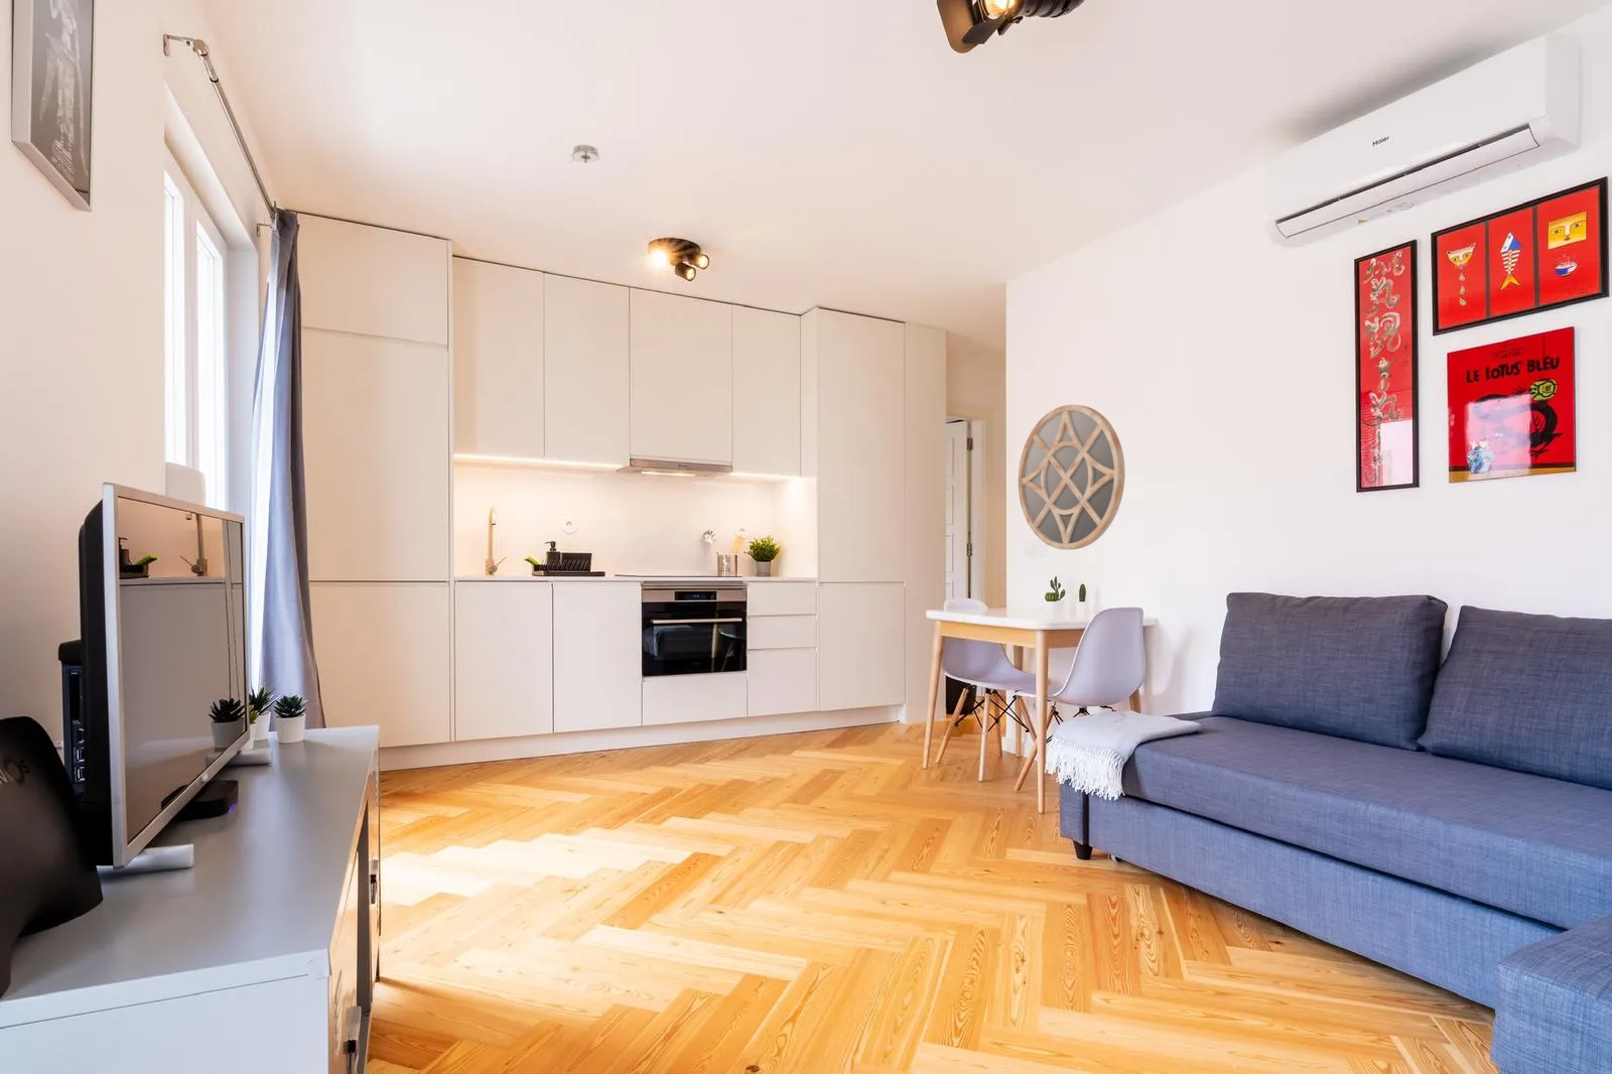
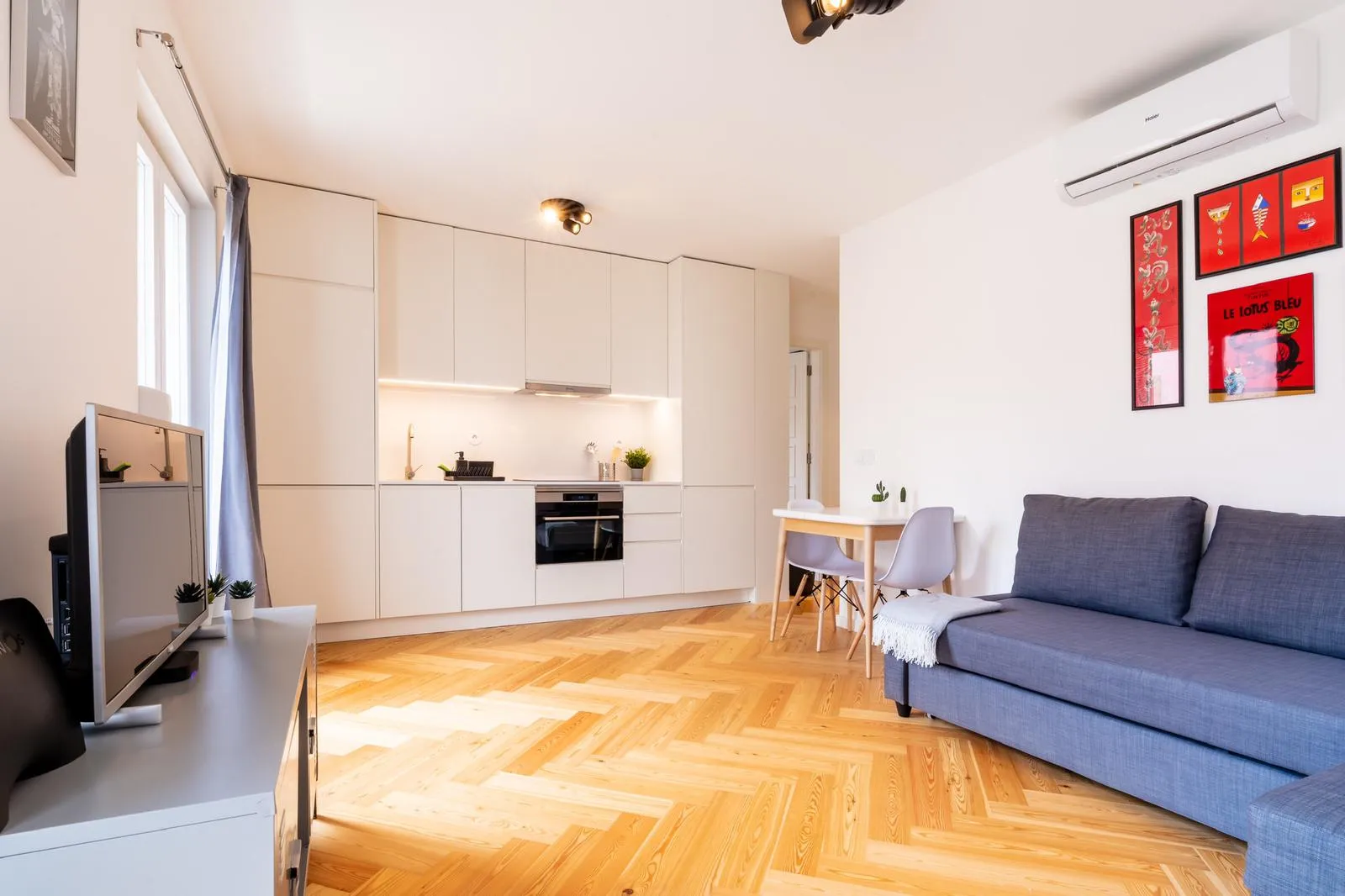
- smoke detector (585, 153)
- home mirror (1067, 477)
